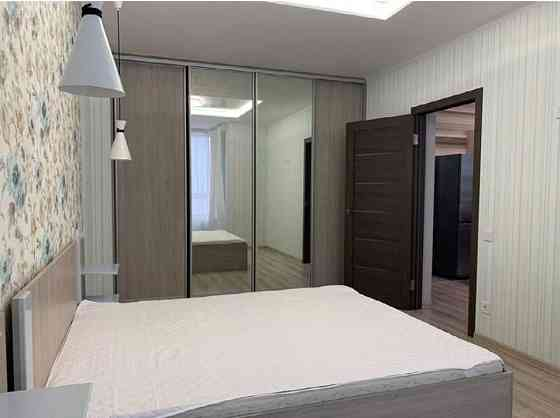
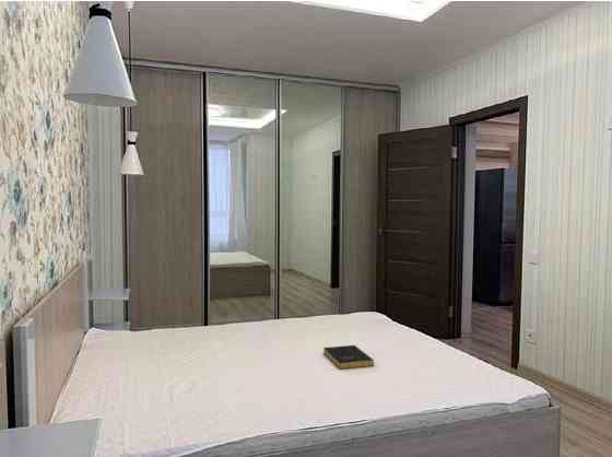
+ book (346, 355)
